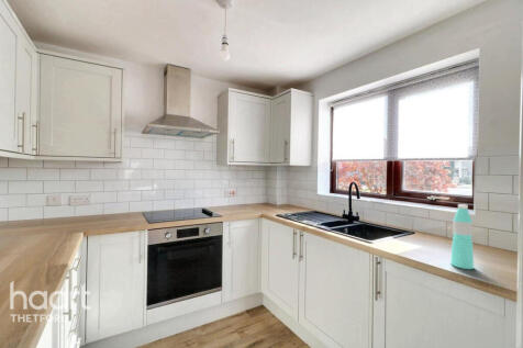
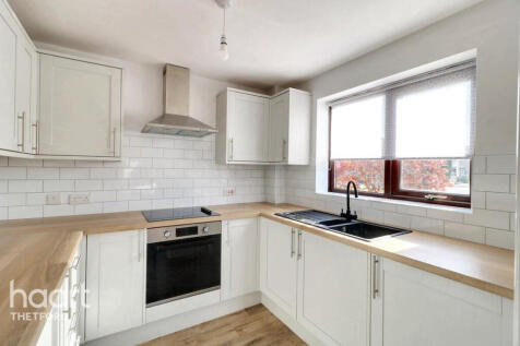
- water bottle (461, 235)
